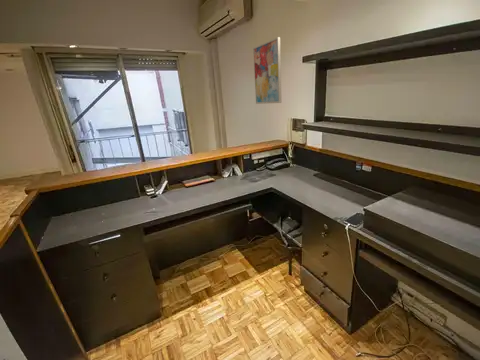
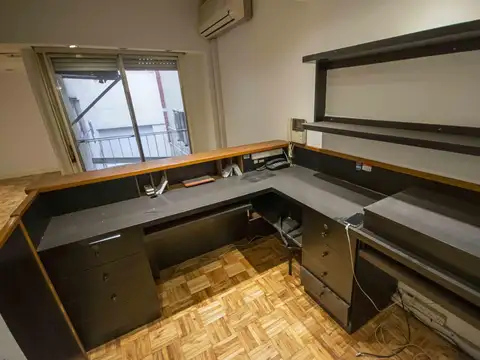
- wall art (266, 74)
